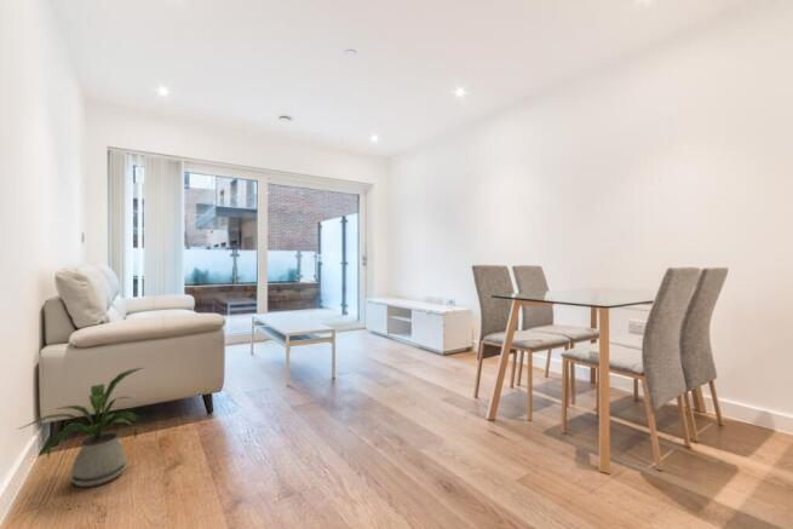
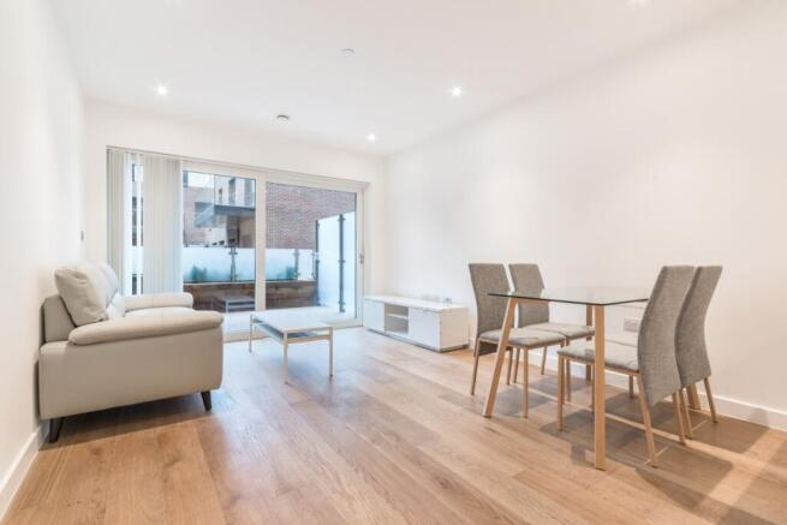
- house plant (87, 427)
